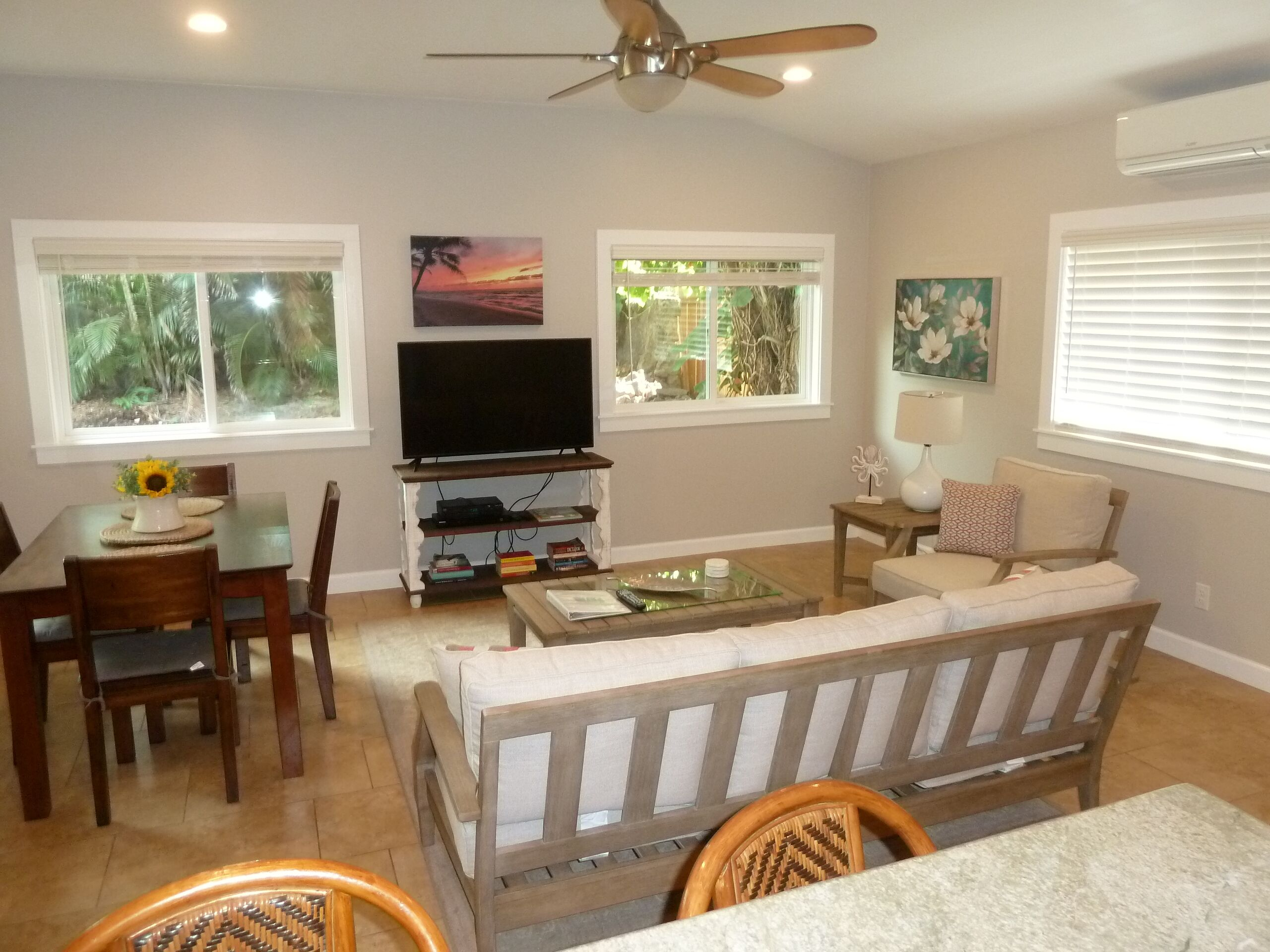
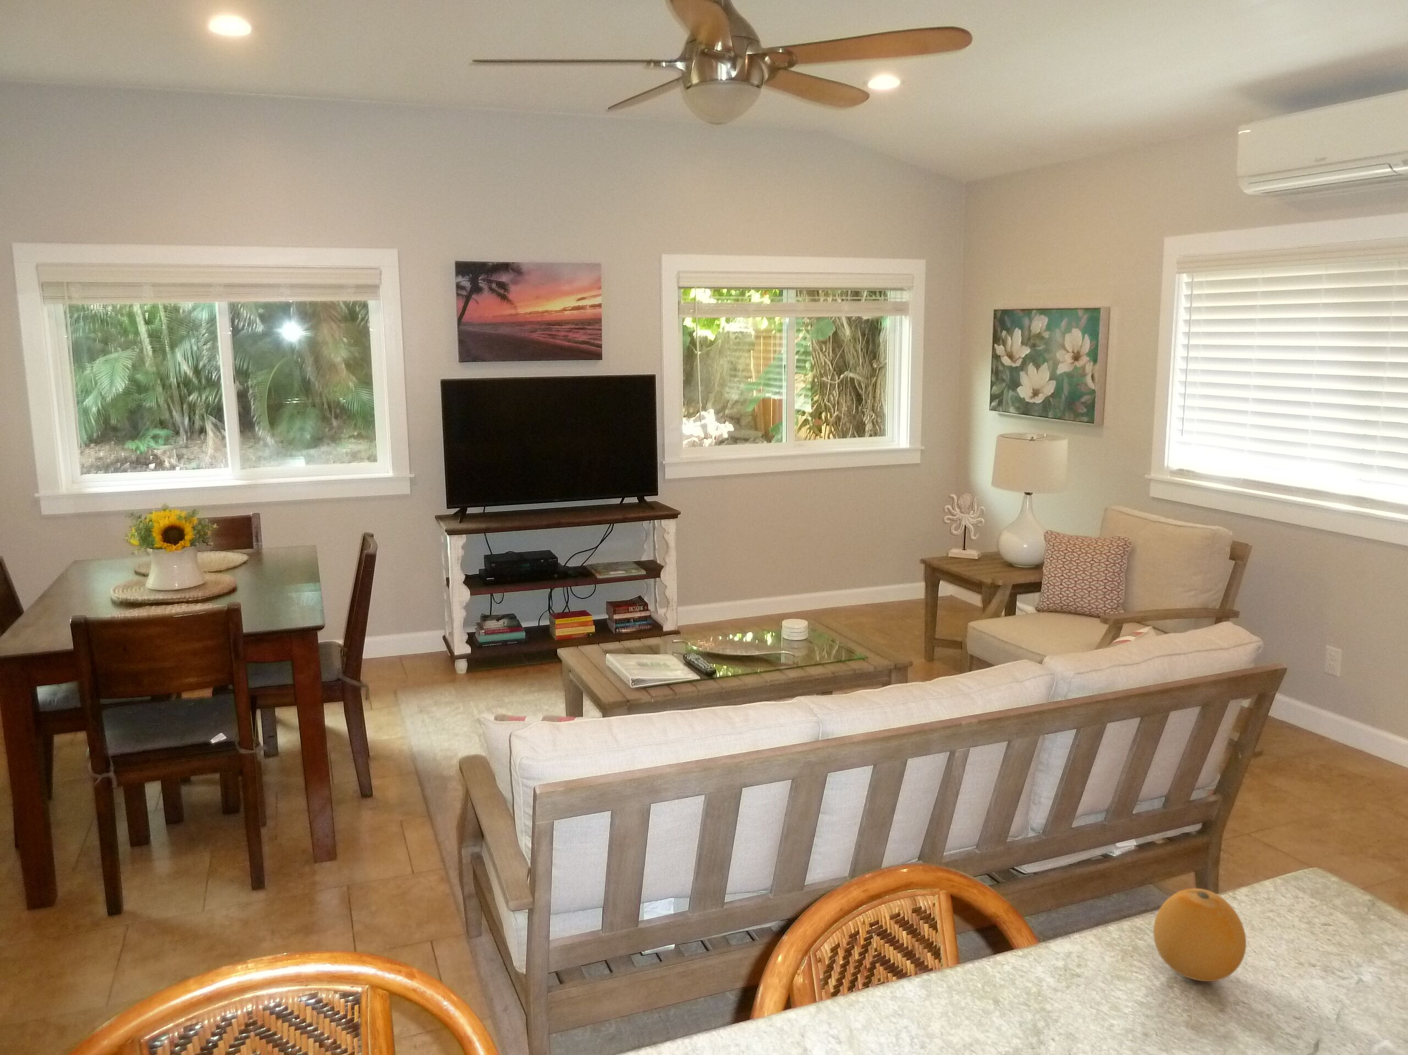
+ fruit (1198, 934)
